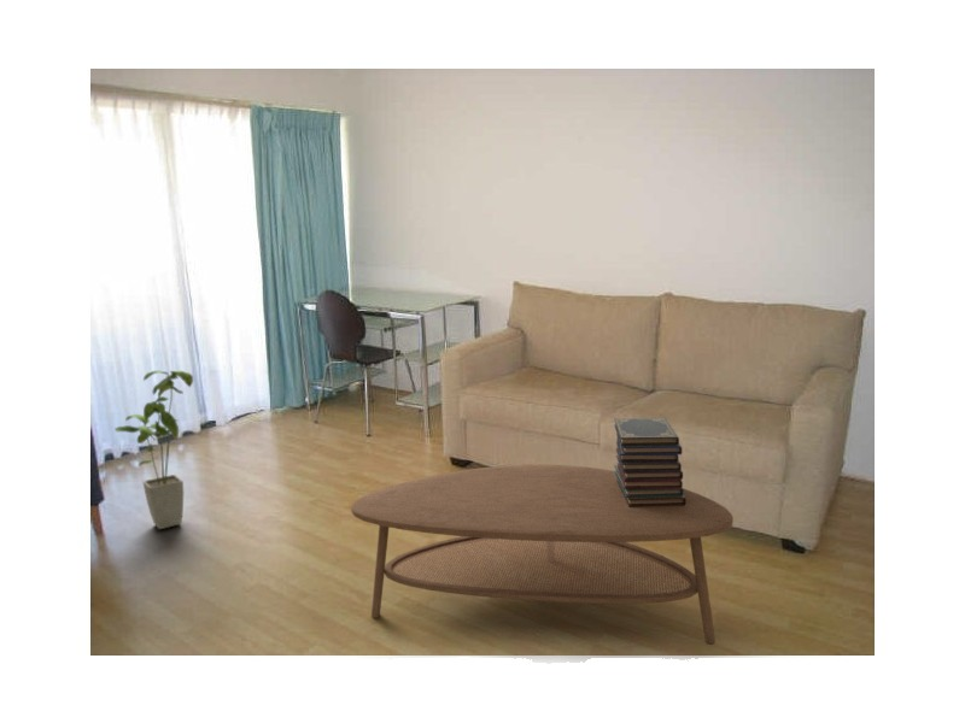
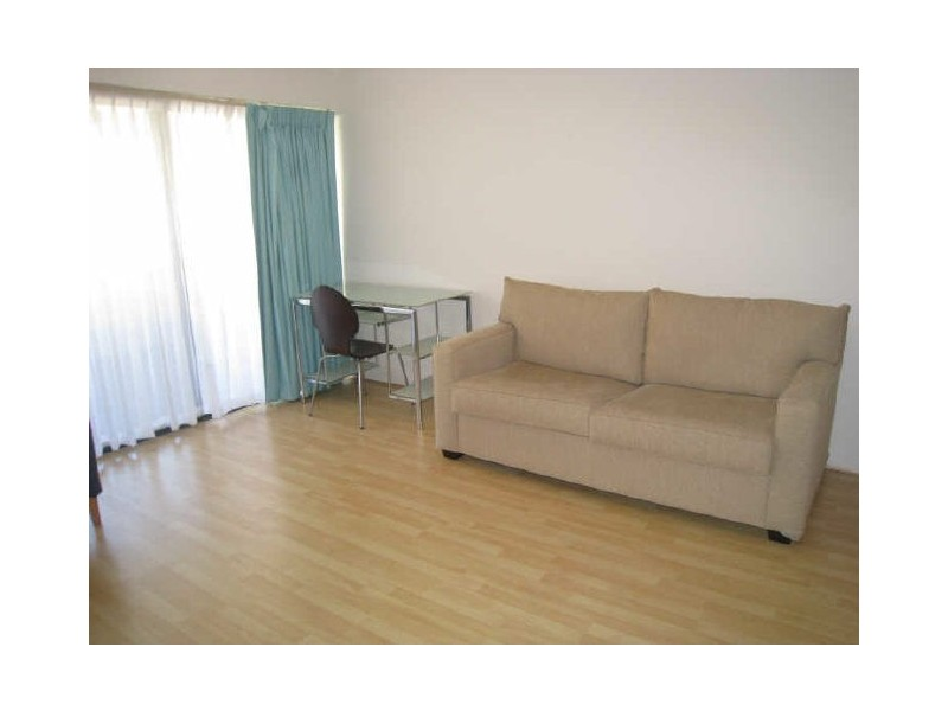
- book stack (645, 459)
- house plant (162, 446)
- coffee table (538, 548)
